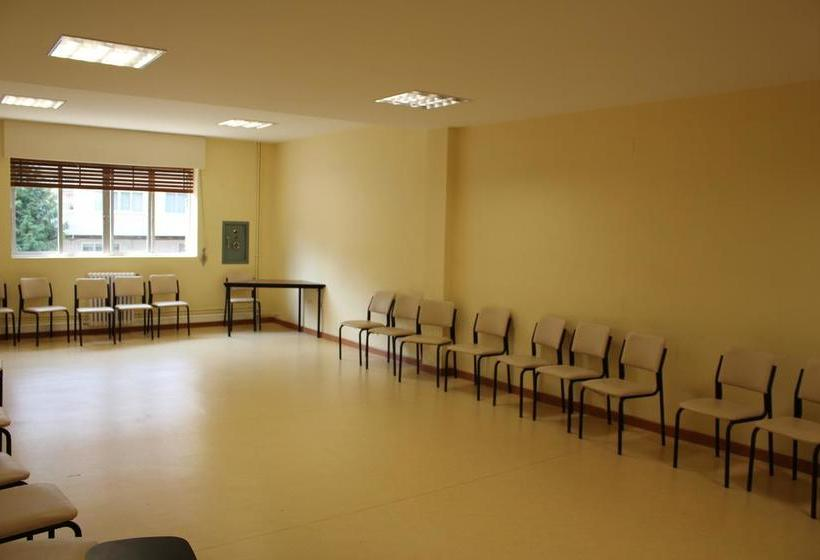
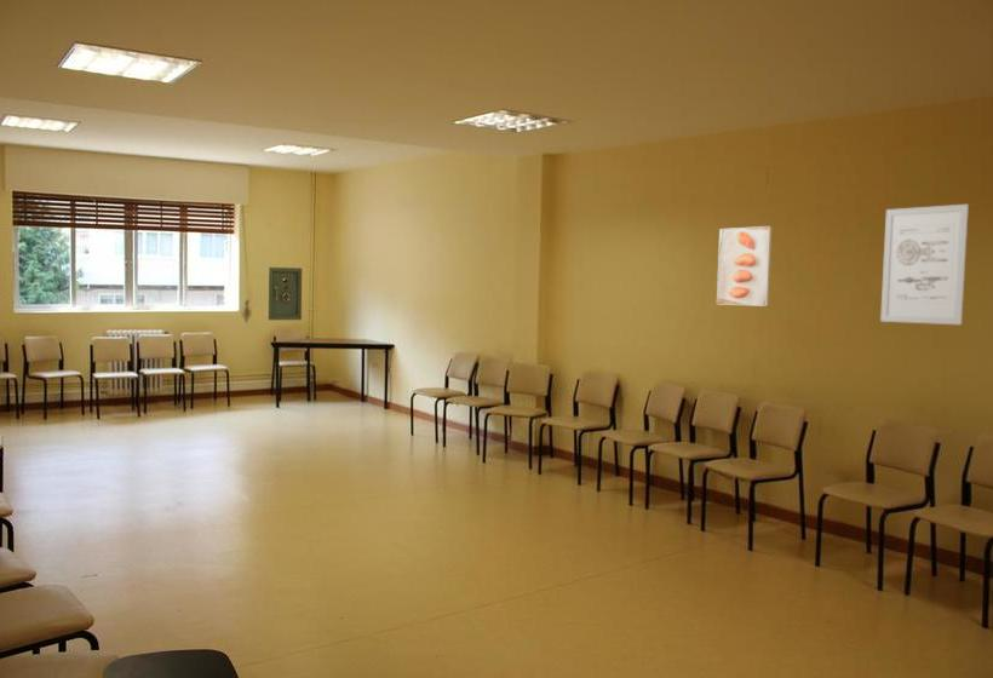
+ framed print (744, 266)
+ wall art (923, 265)
